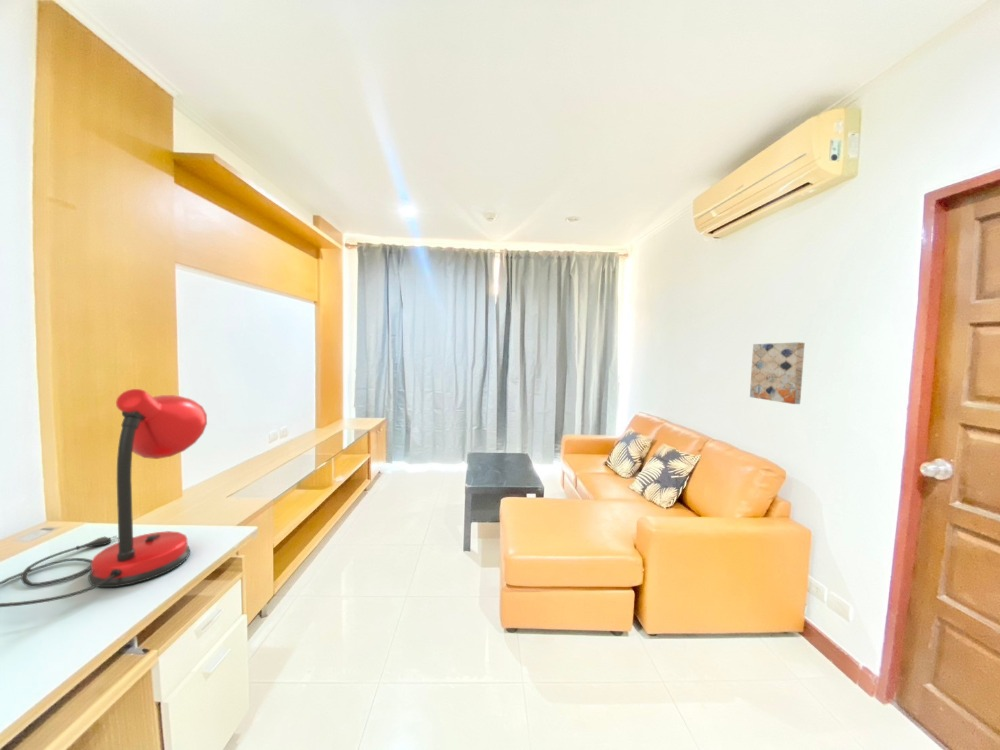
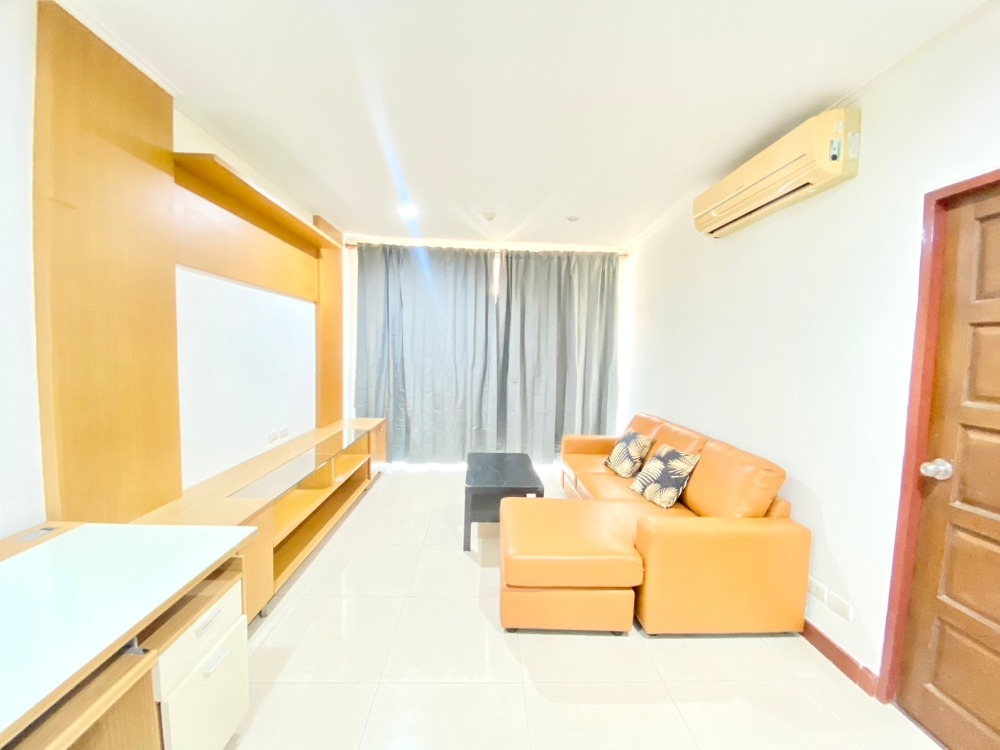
- wall art (775, 372)
- desk lamp (117, 476)
